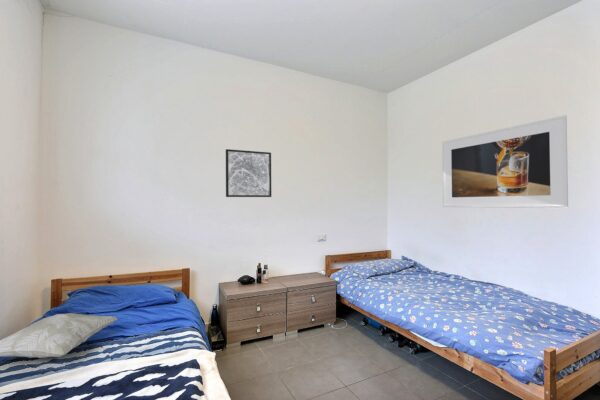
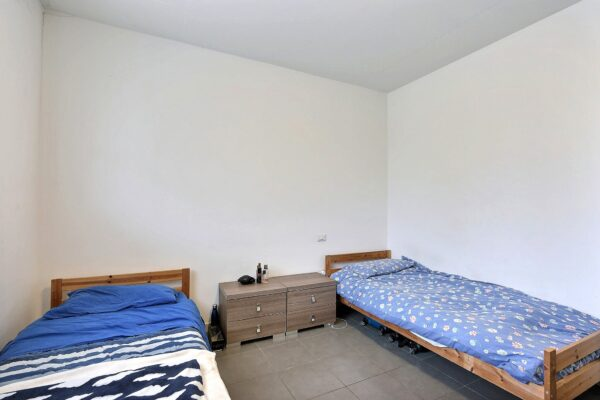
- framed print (494, 169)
- decorative pillow (55, 334)
- wall art (249, 174)
